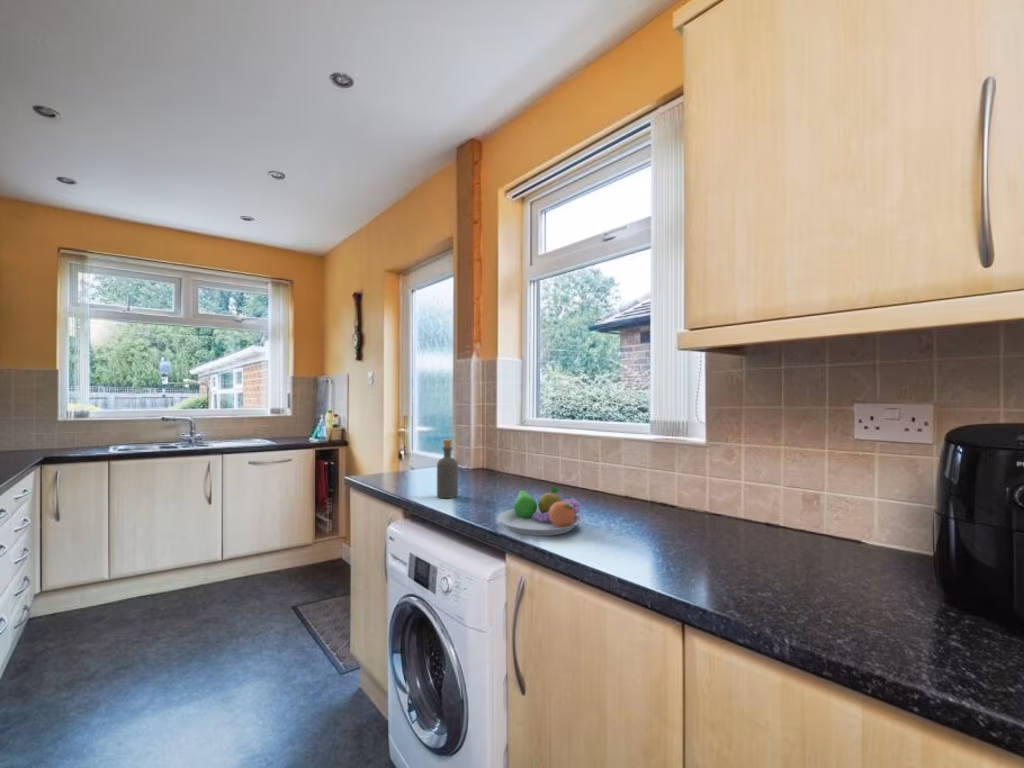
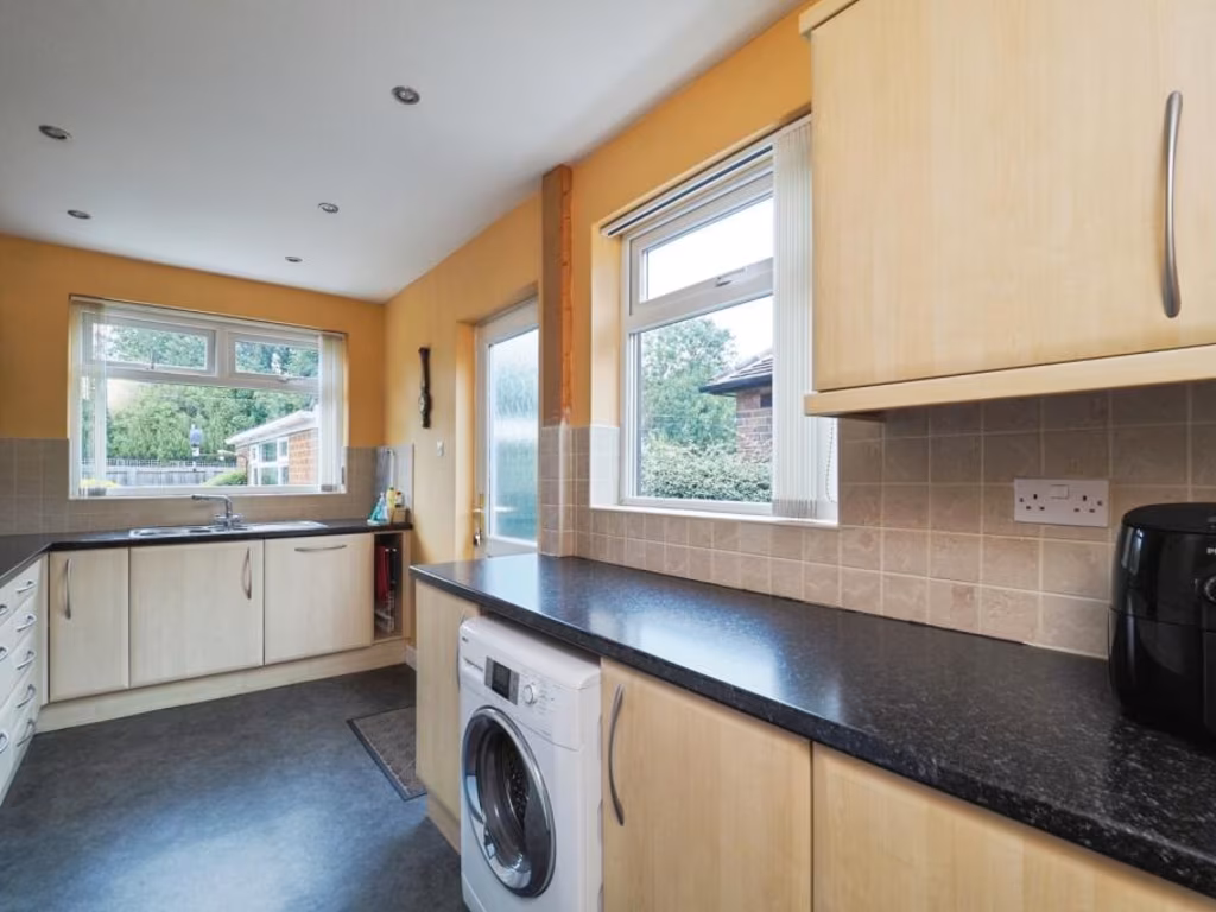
- fruit bowl (539, 508)
- bottle (447, 467)
